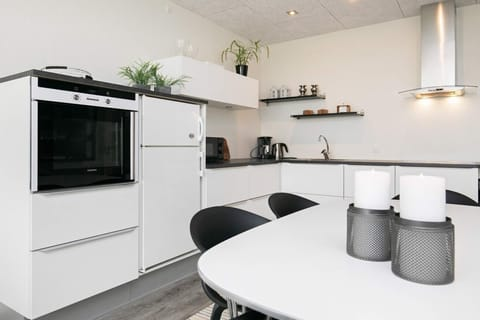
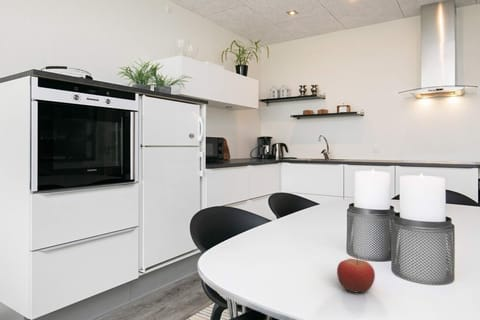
+ fruit (355, 272)
